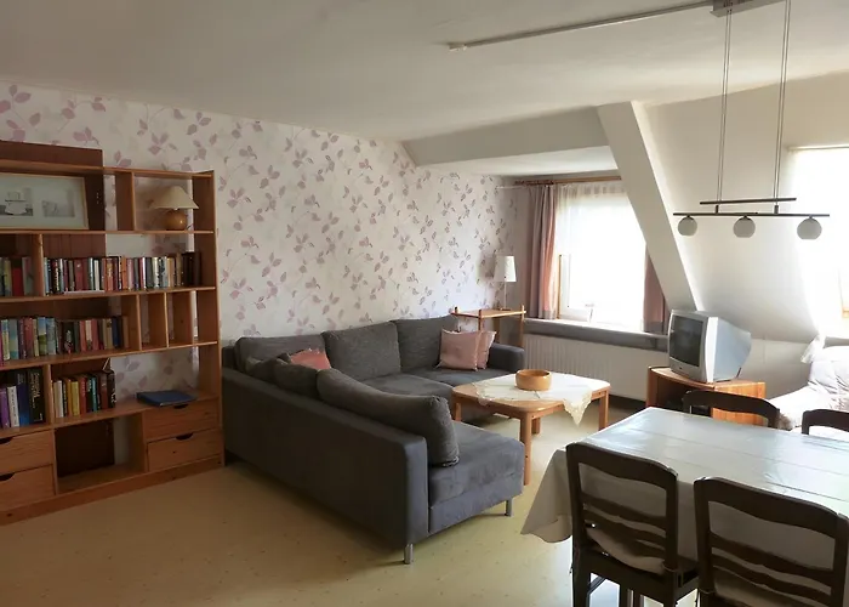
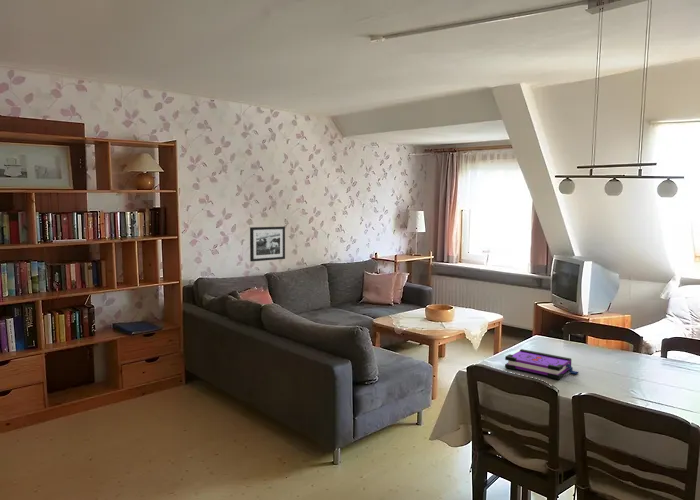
+ picture frame (268, 243)
+ board game (542, 363)
